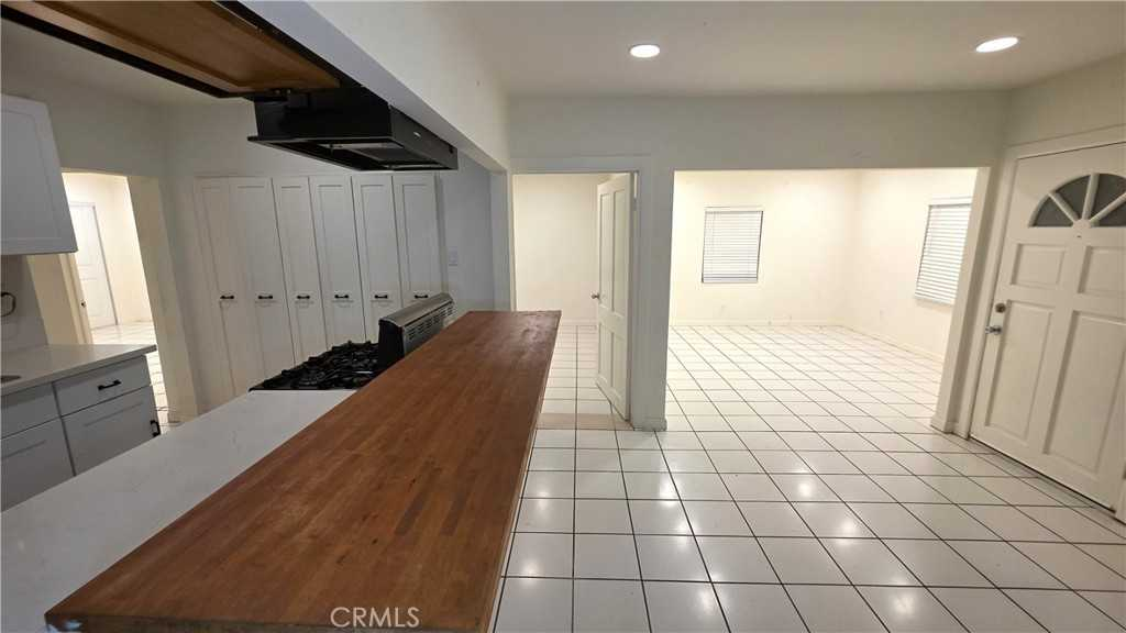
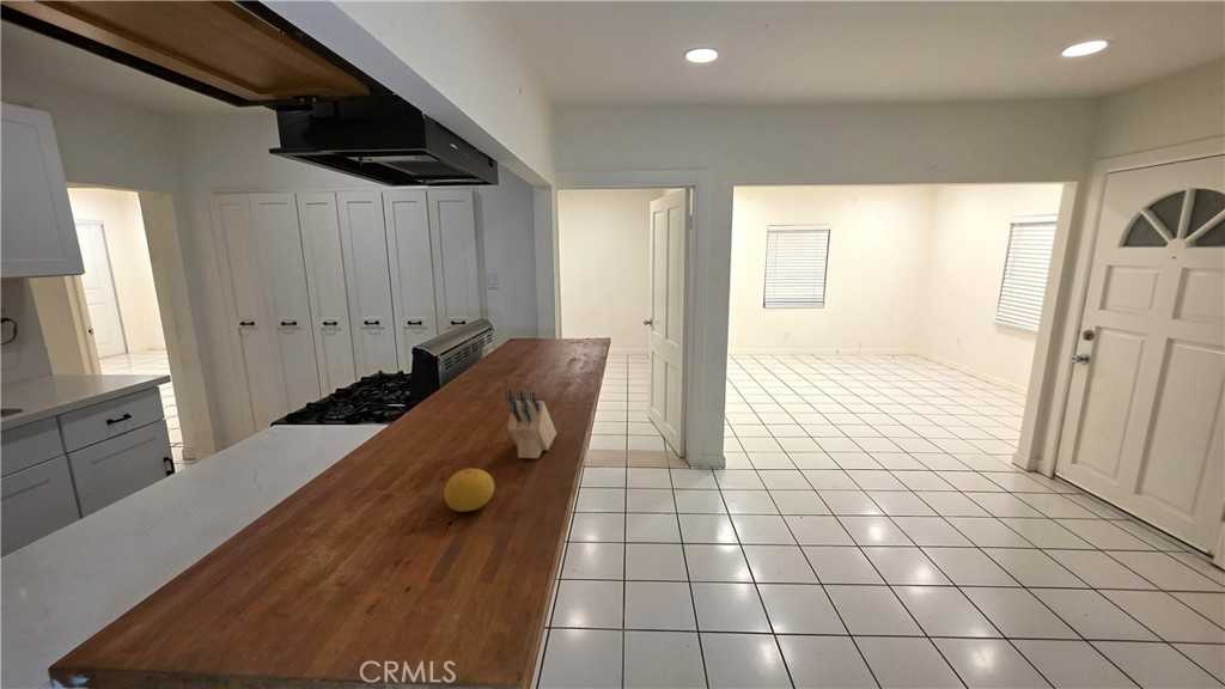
+ knife block (531, 415)
+ fruit (469, 488)
